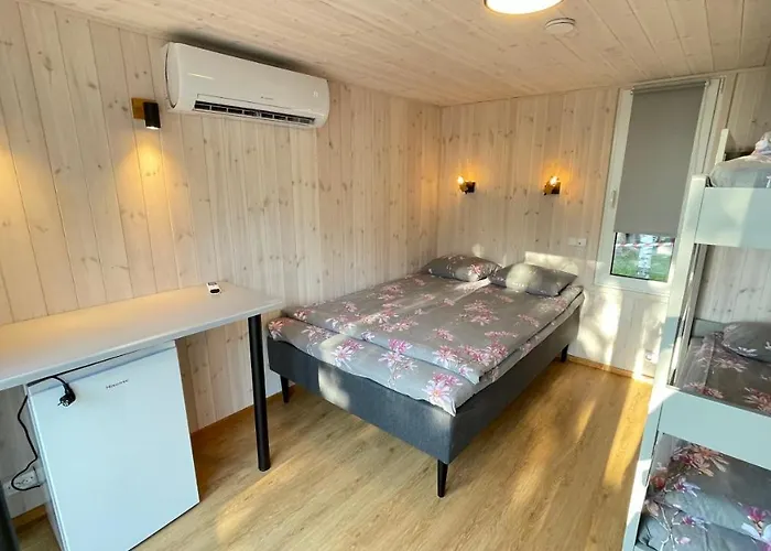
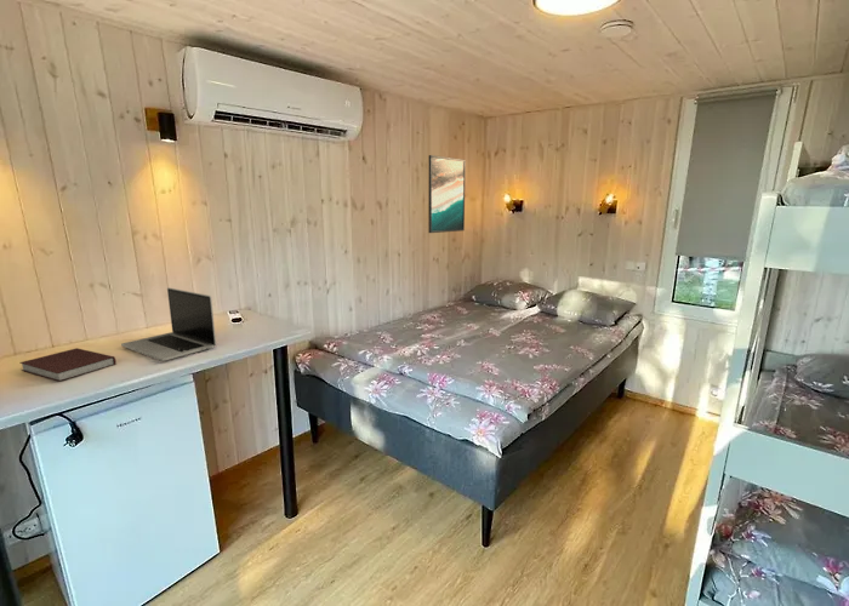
+ laptop (171, 321)
+ notebook (68, 362)
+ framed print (448, 195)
